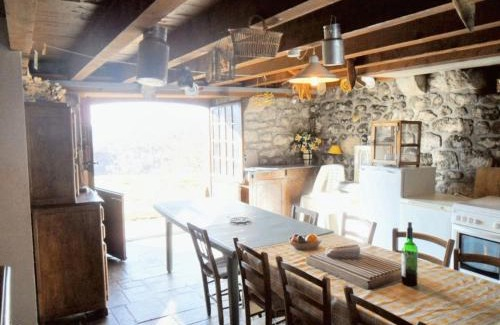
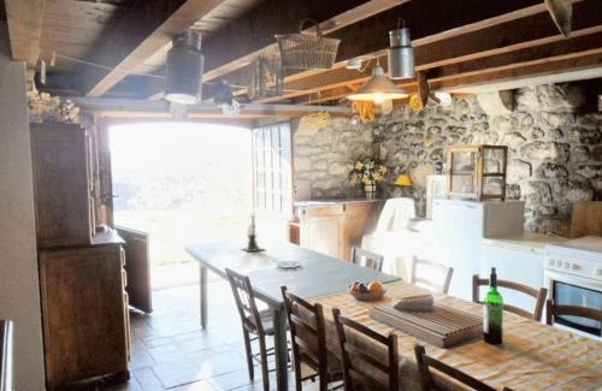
+ candle holder (253, 230)
